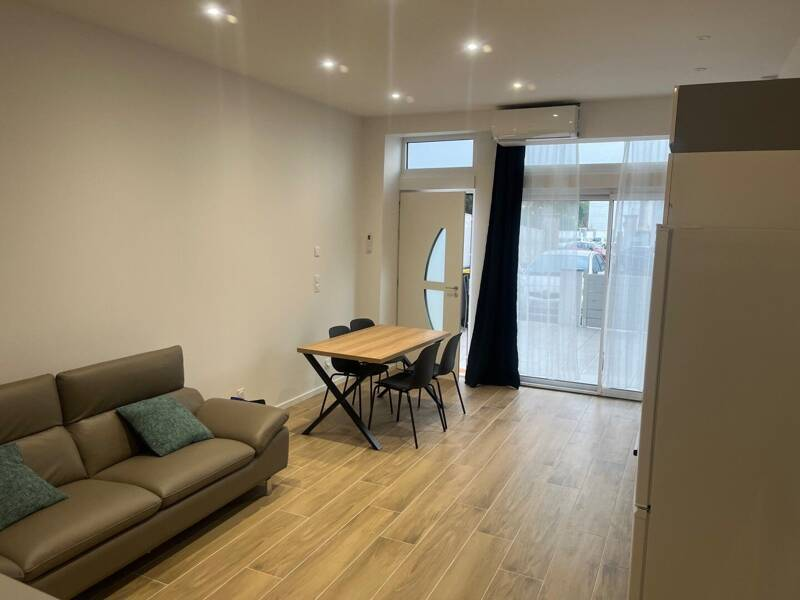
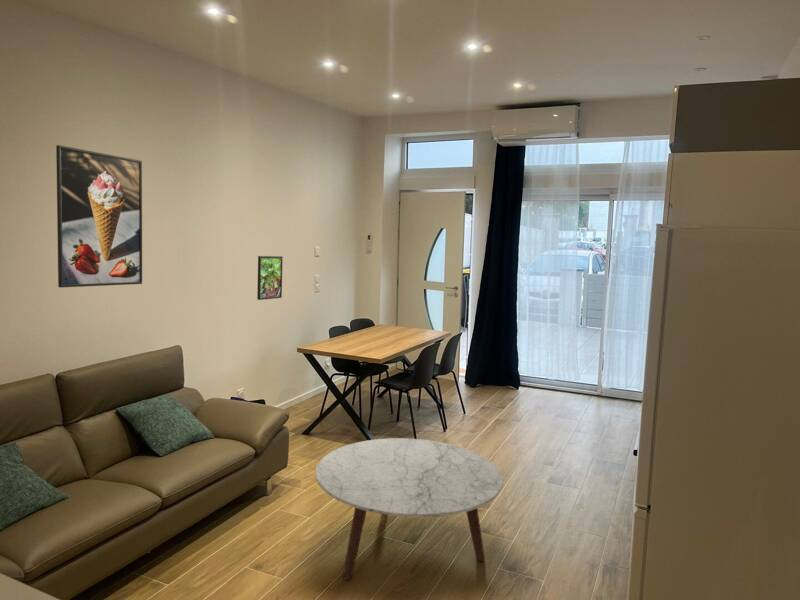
+ coffee table (407, 508)
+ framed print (102, 220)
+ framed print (270, 277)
